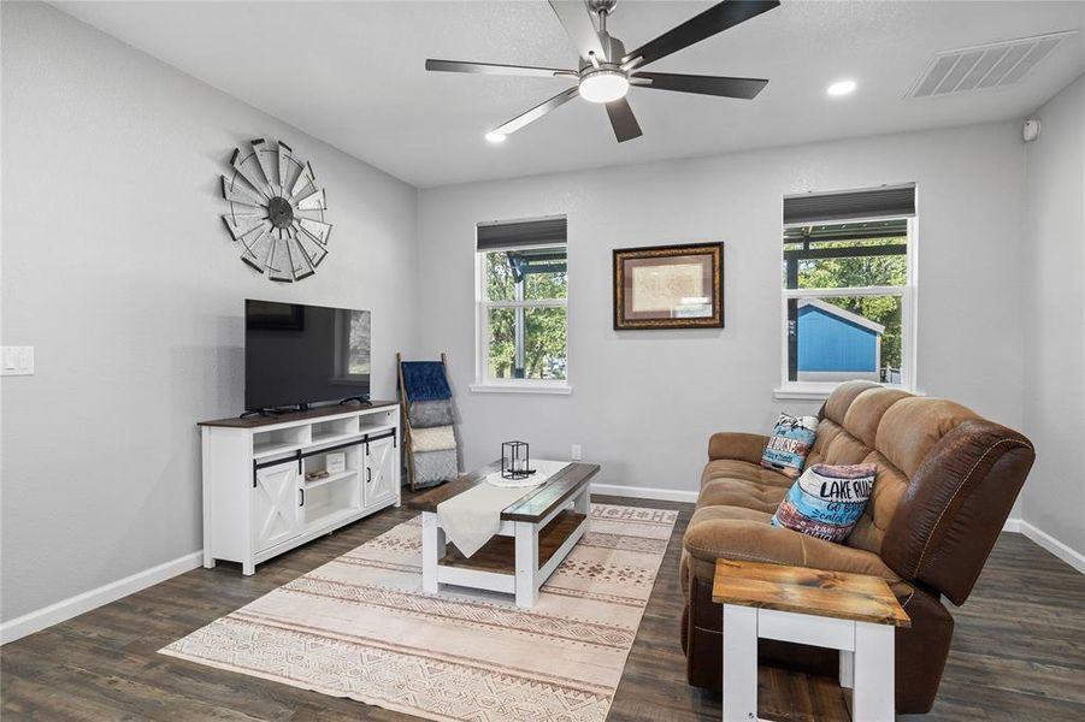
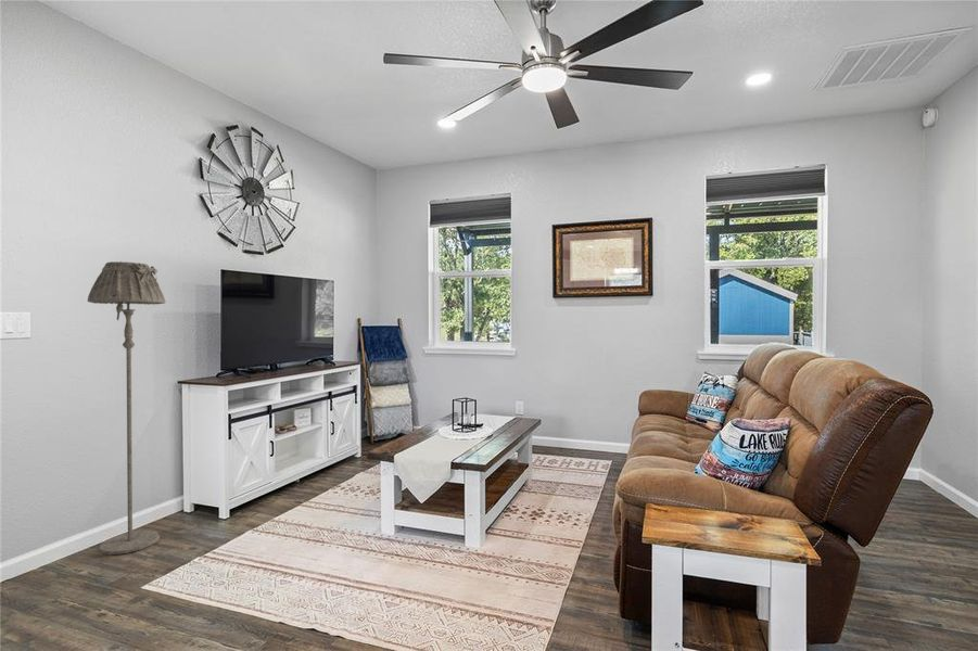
+ floor lamp (128, 404)
